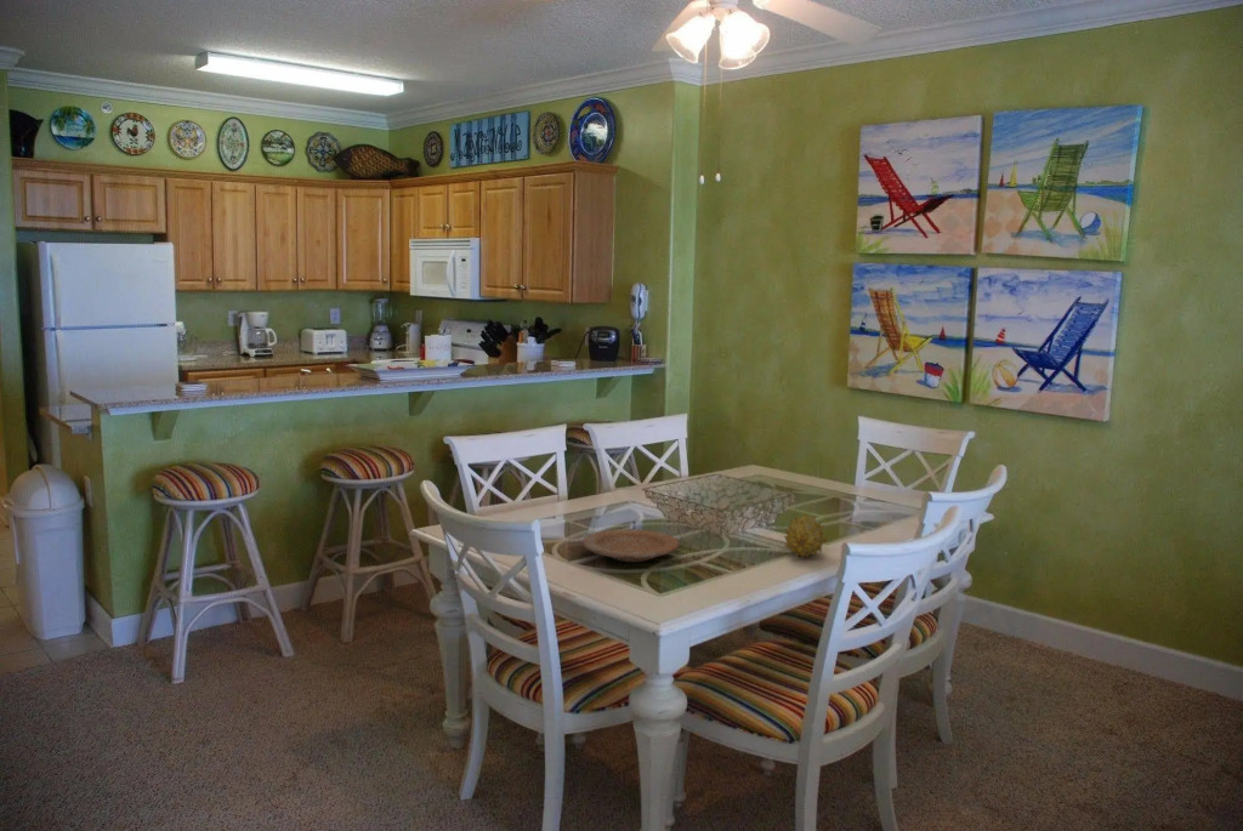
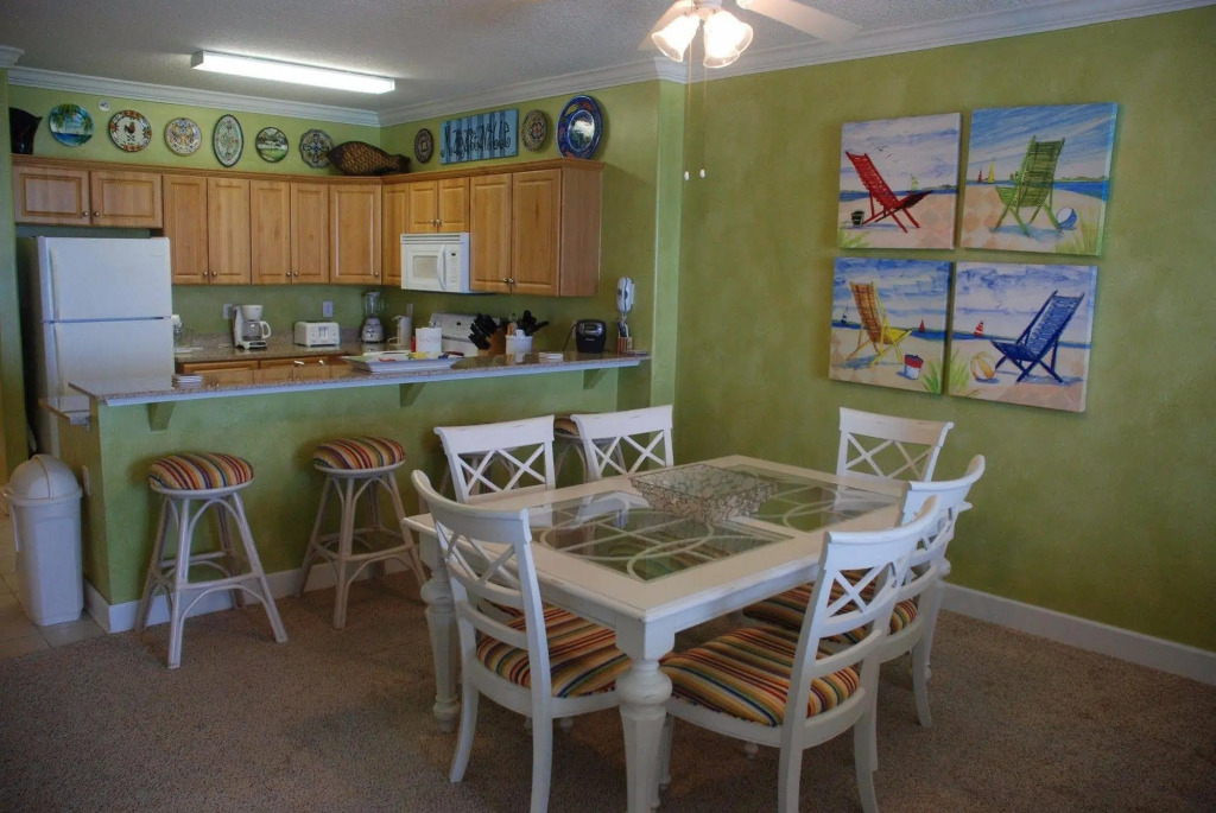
- plate (630, 548)
- fruit (805, 535)
